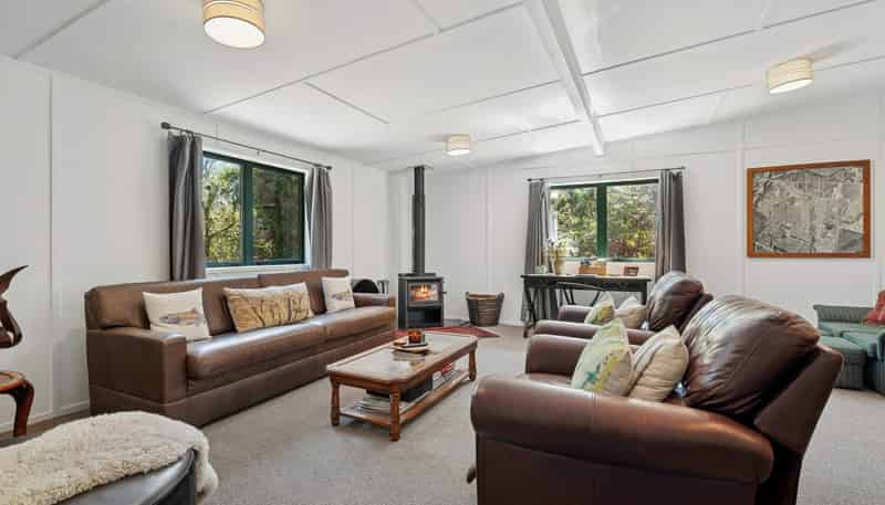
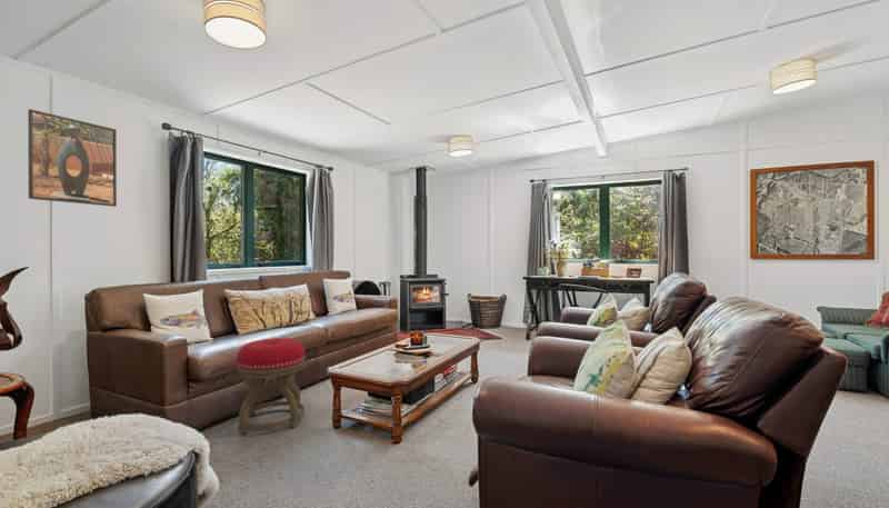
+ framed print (76, 161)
+ stool (271, 377)
